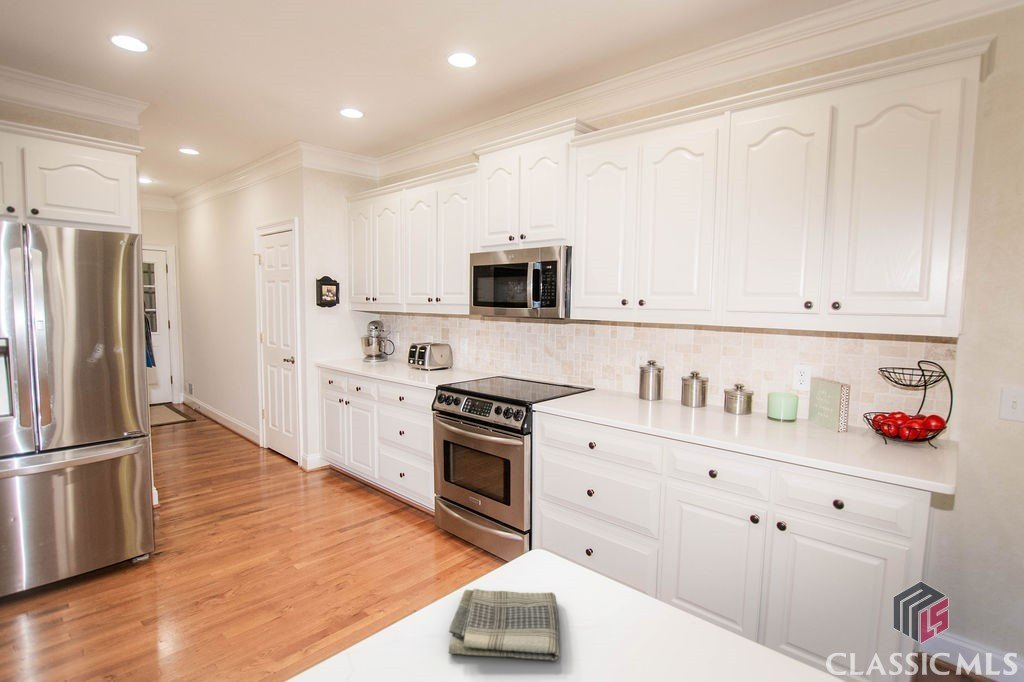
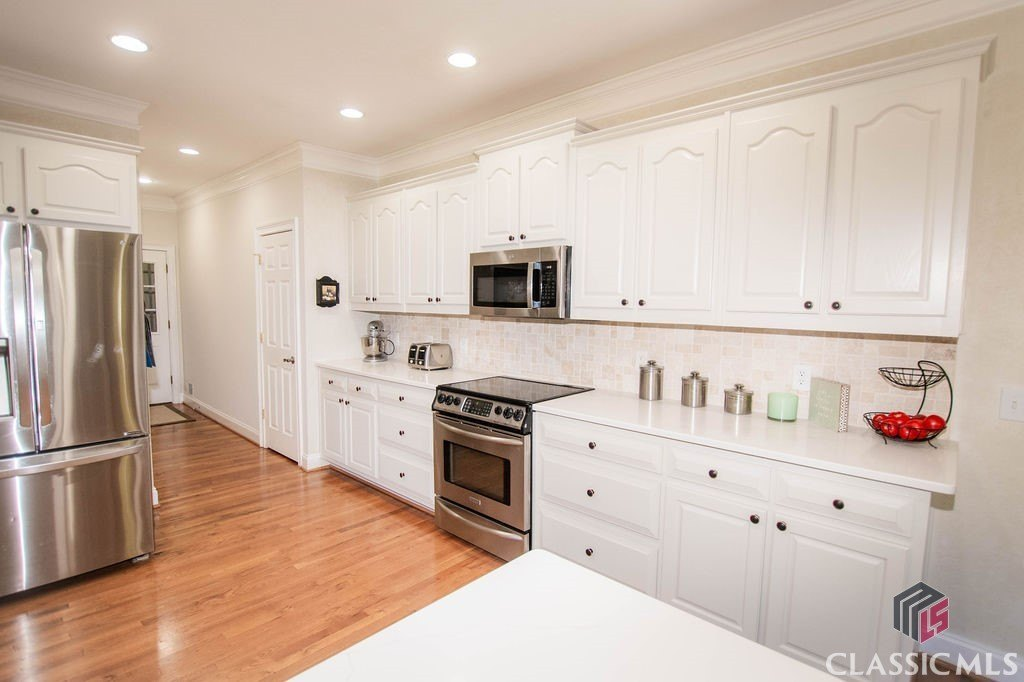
- dish towel (505, 618)
